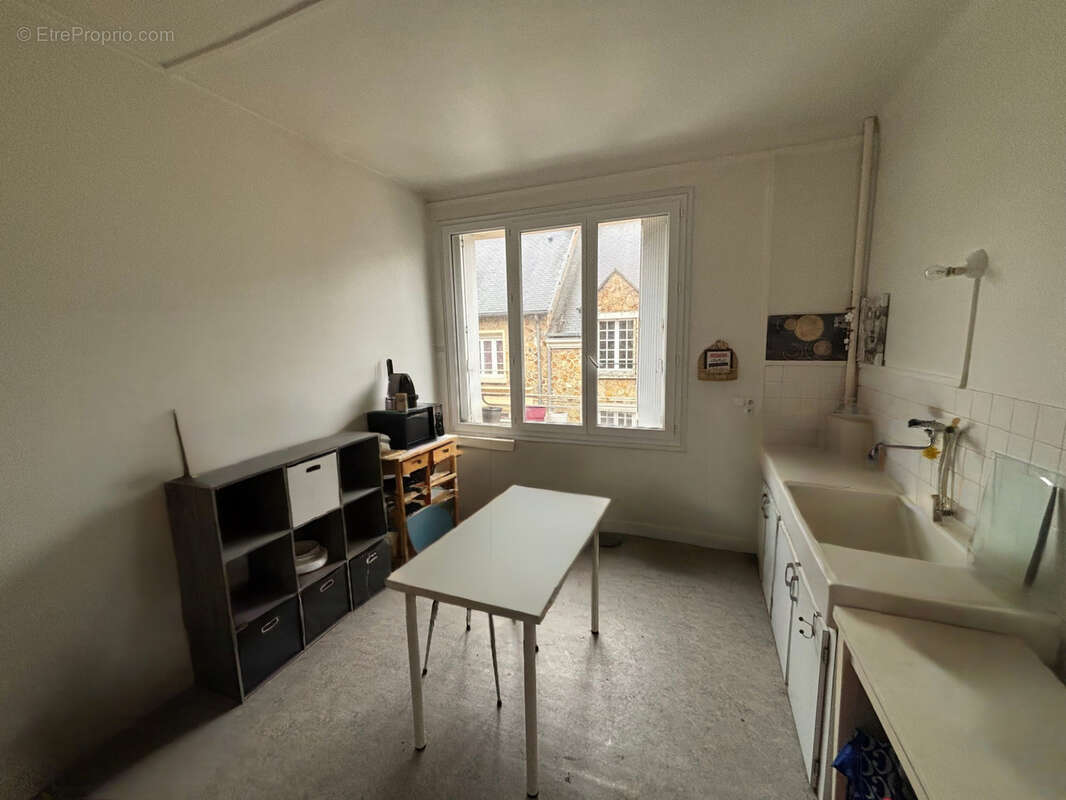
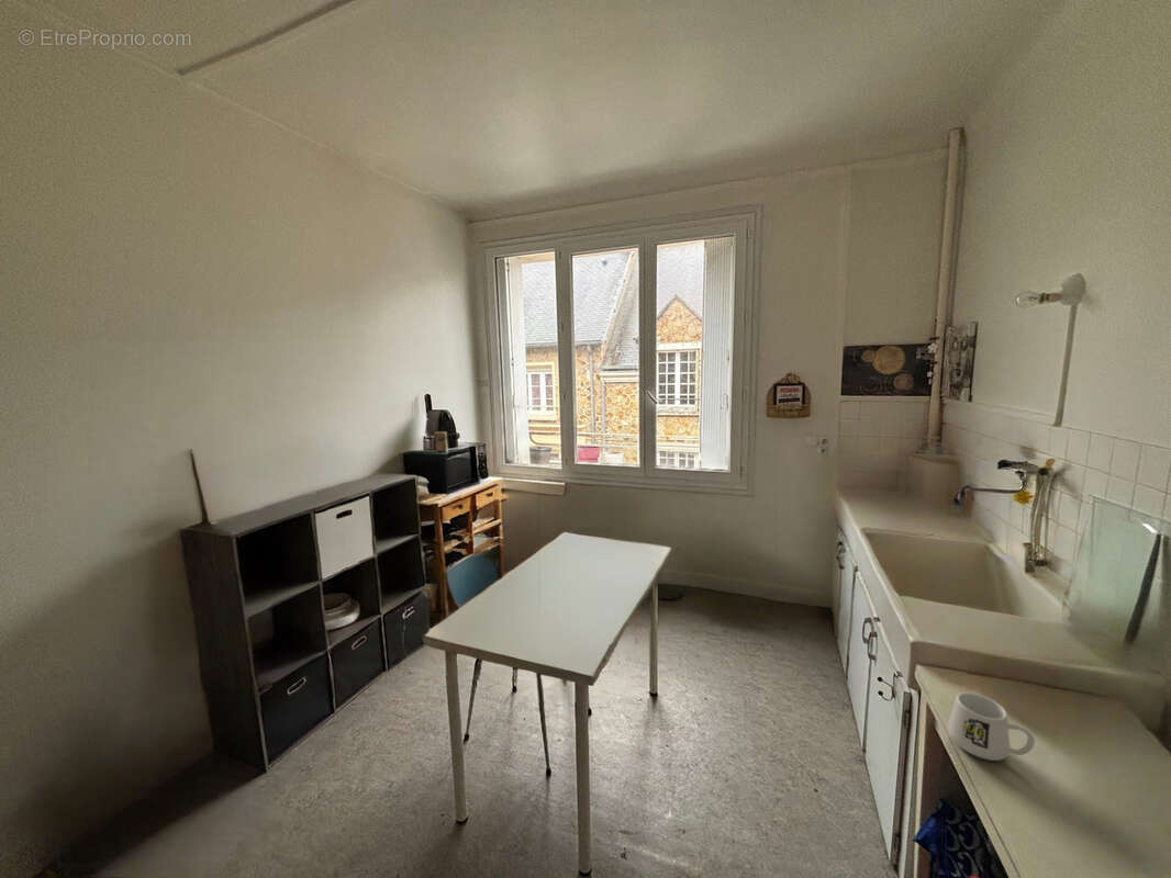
+ mug (989, 730)
